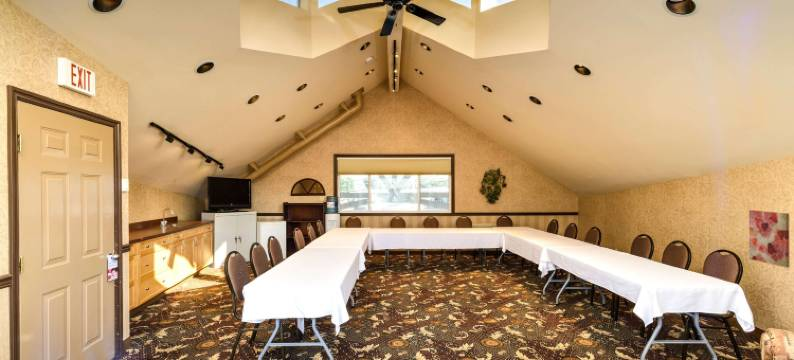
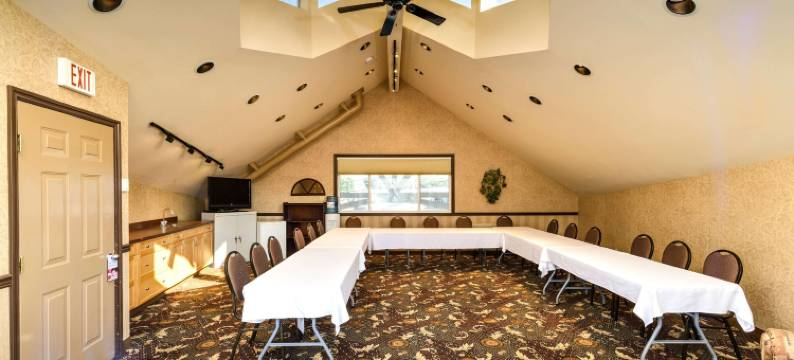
- wall art (768, 237)
